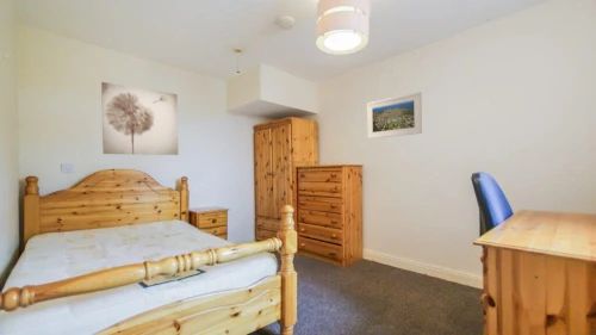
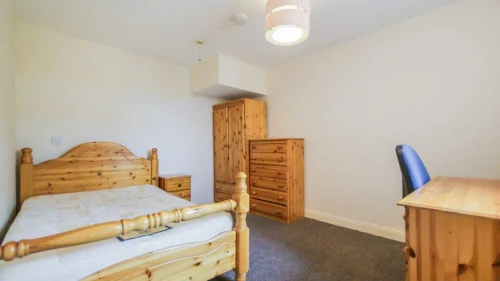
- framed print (392, 117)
- wall art (143, 122)
